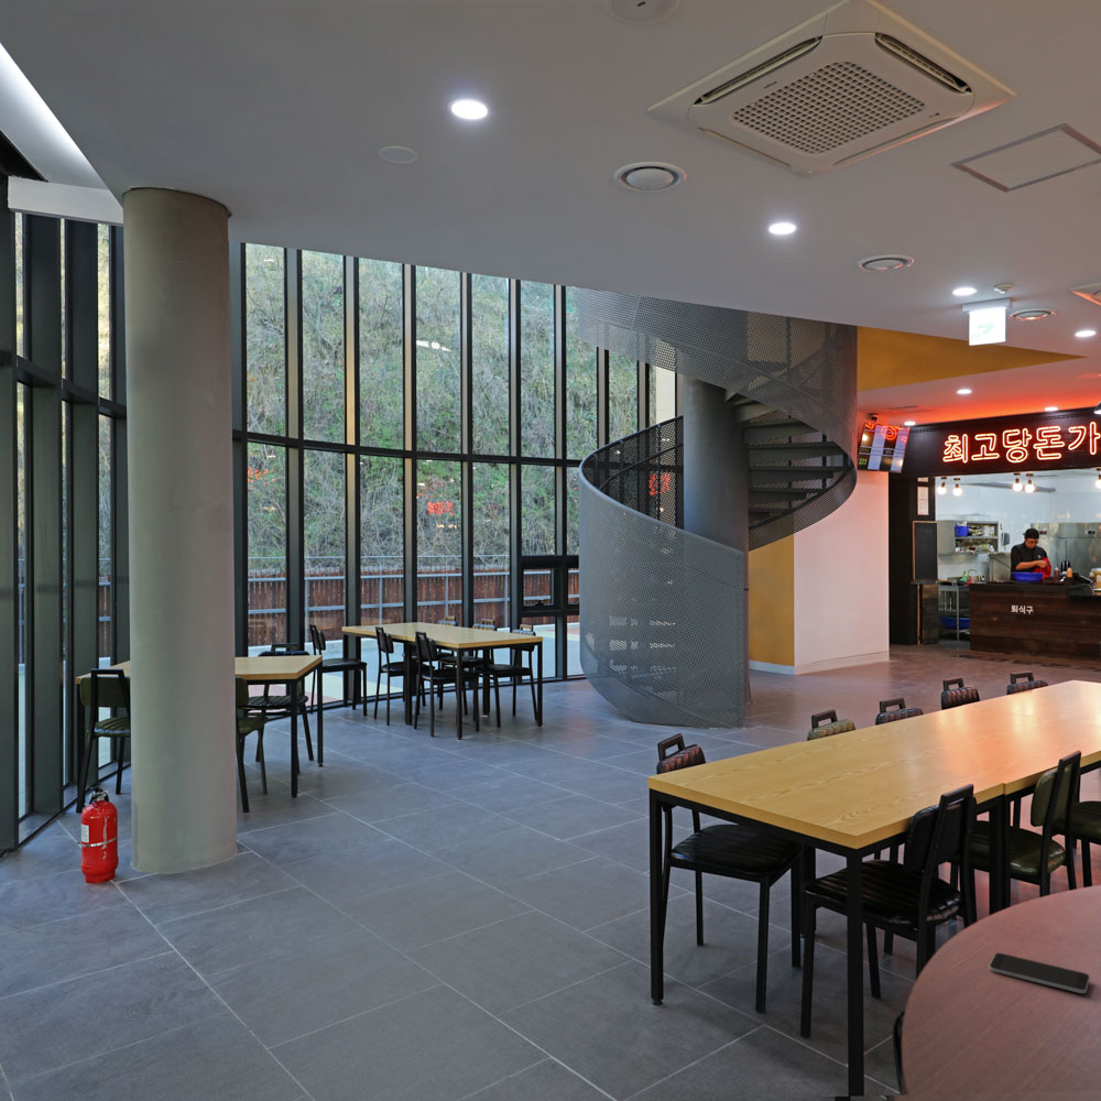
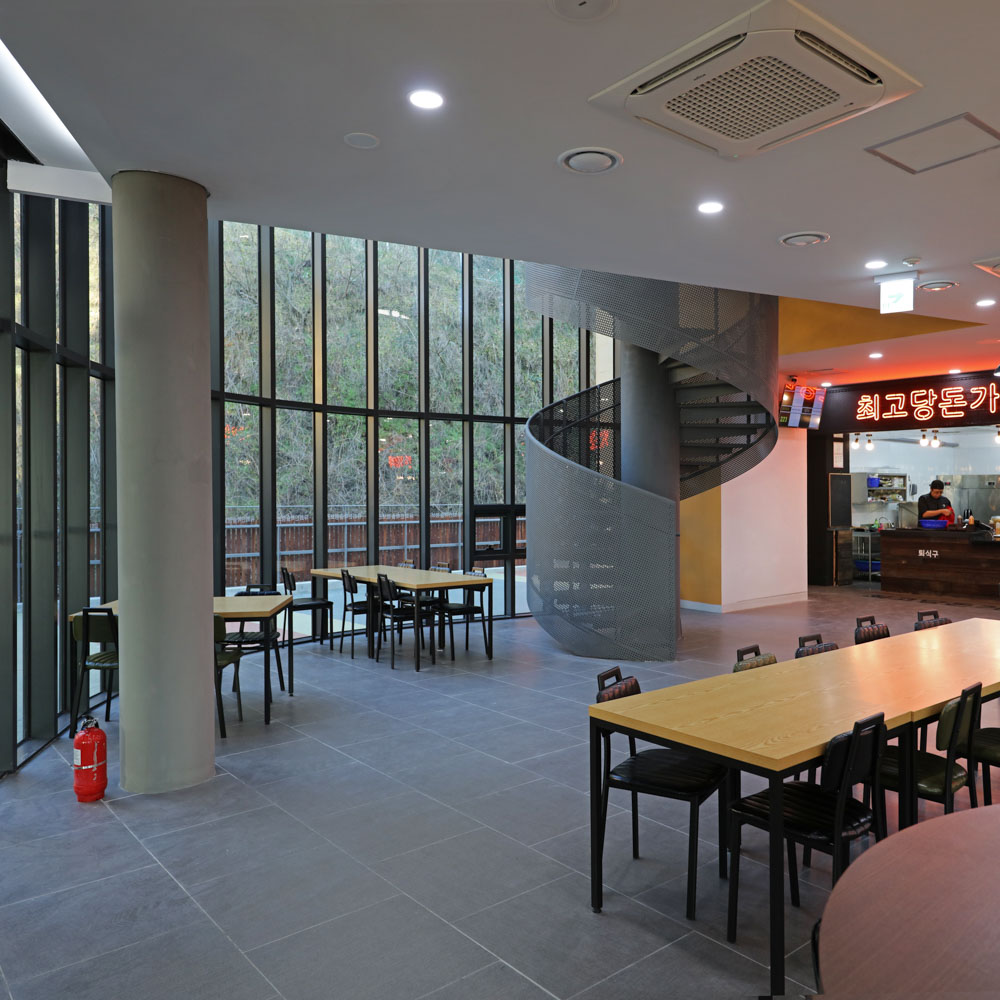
- smartphone (1038, 972)
